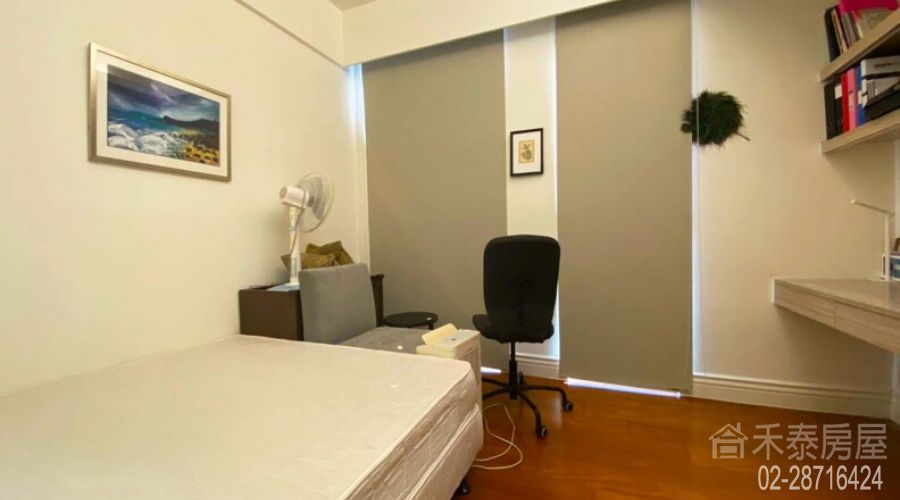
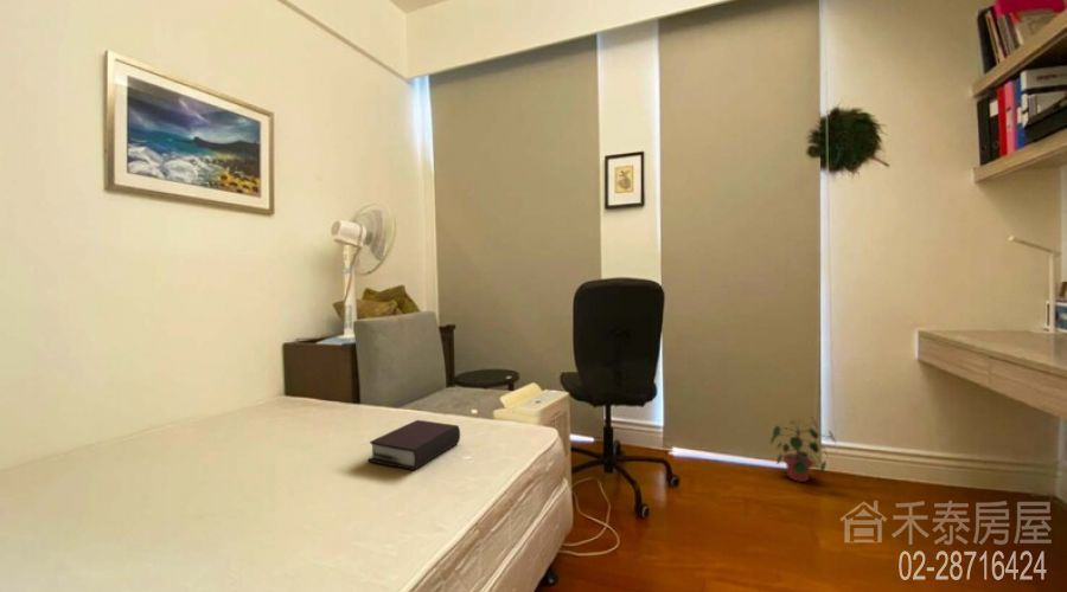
+ potted plant (801, 445)
+ bible (416, 442)
